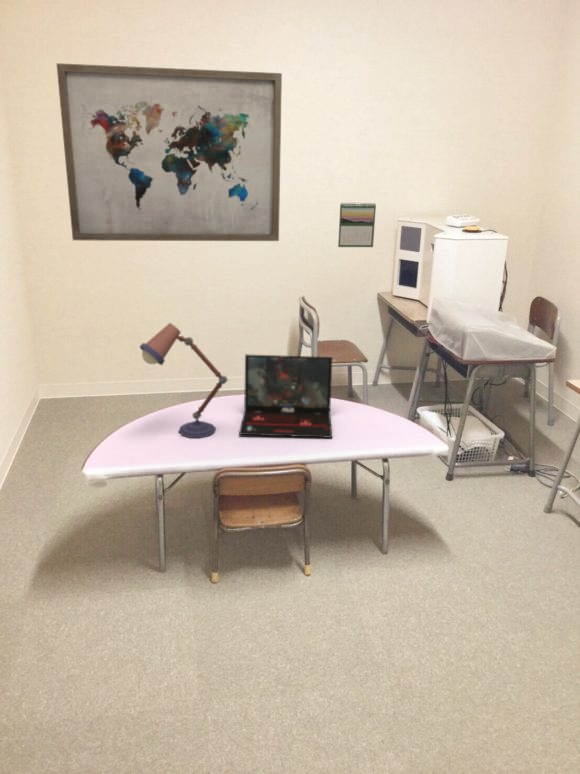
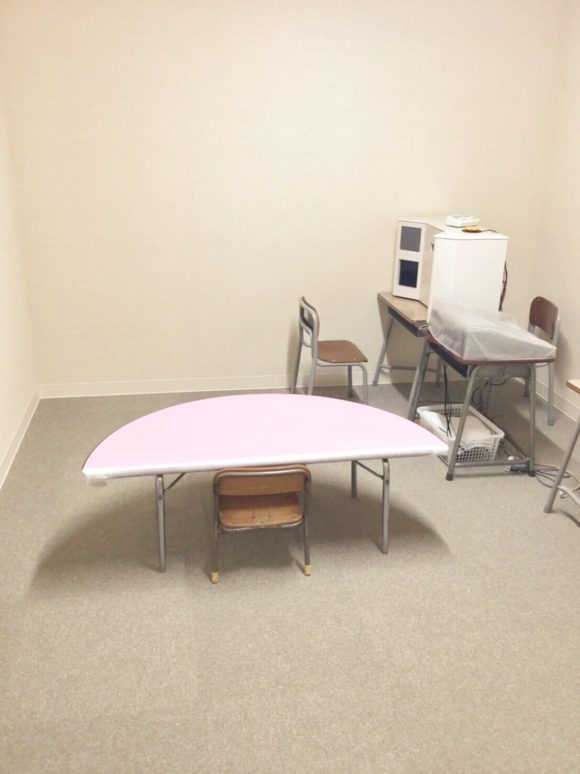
- laptop (287, 395)
- wall art (175, 158)
- calendar (356, 224)
- desk lamp (162, 364)
